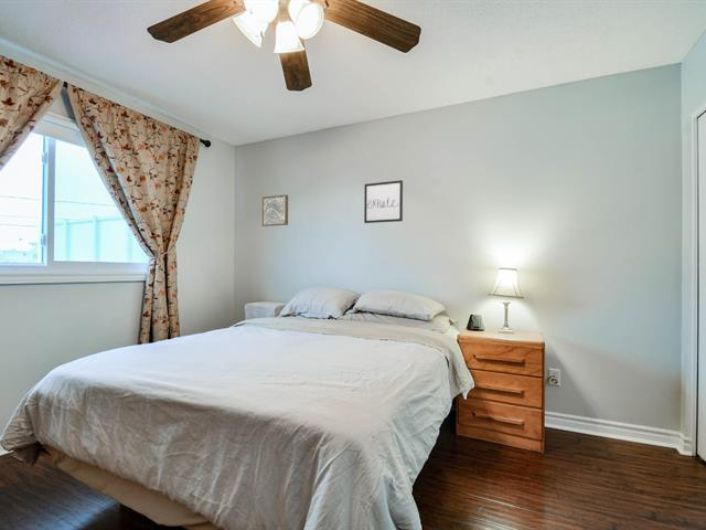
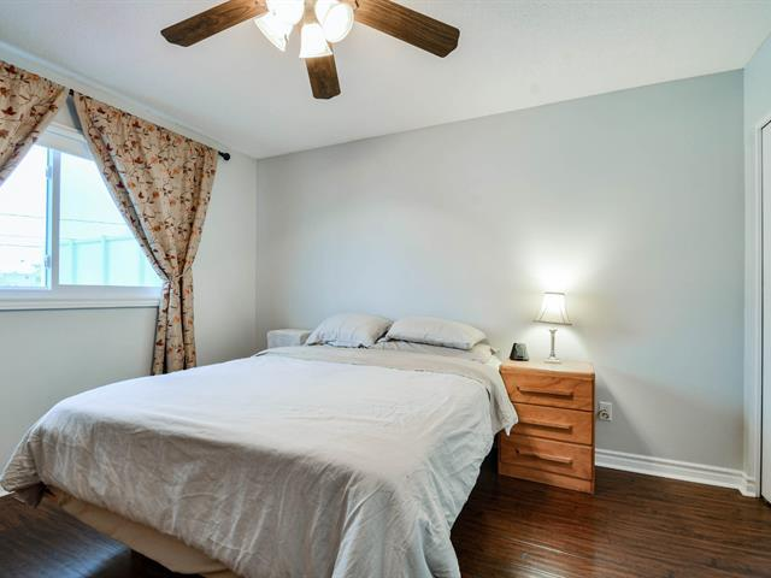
- wall art (275, 211)
- wall art (383, 202)
